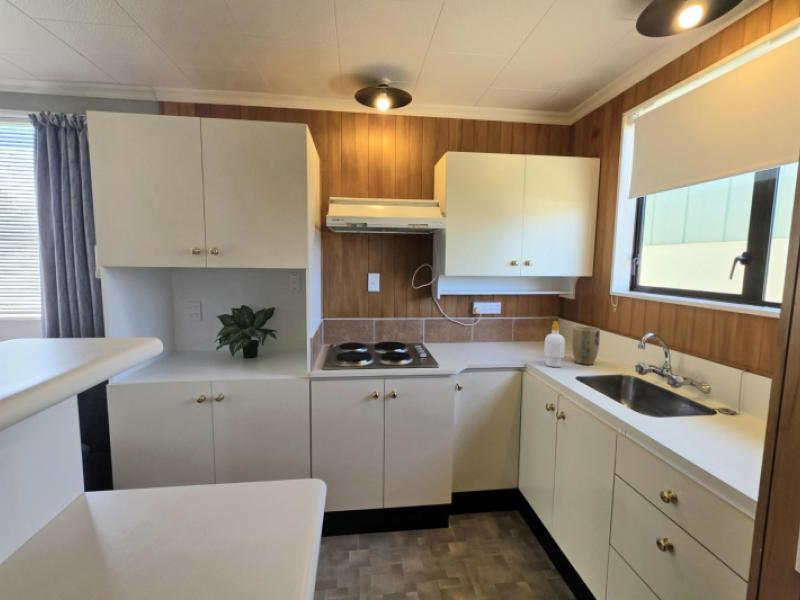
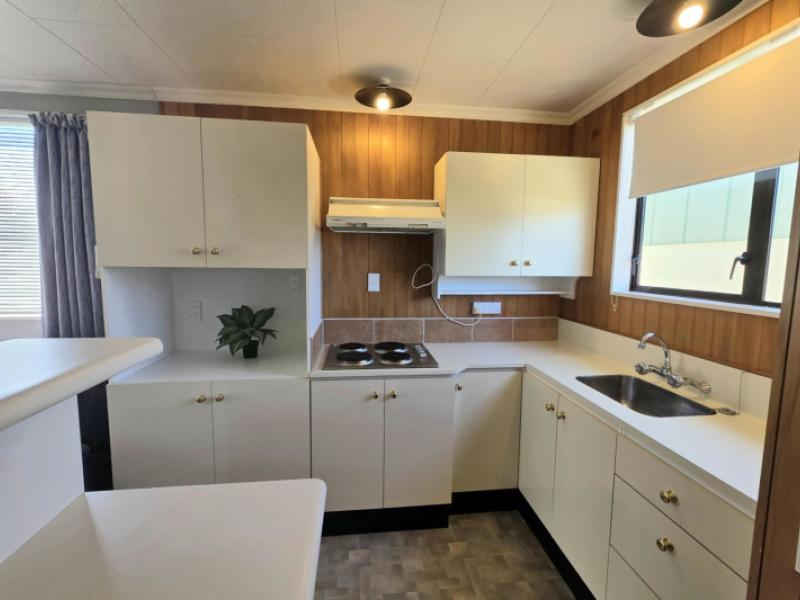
- plant pot (585, 345)
- soap bottle (554, 343)
